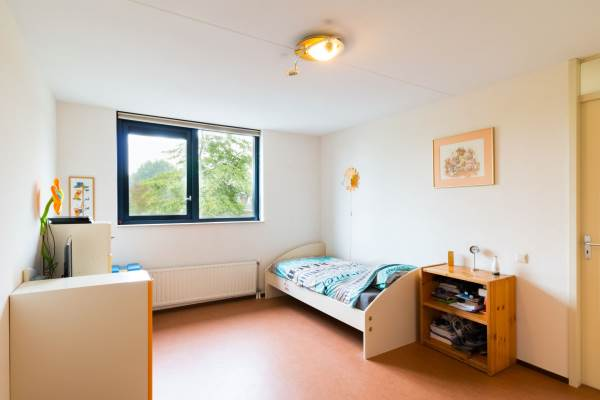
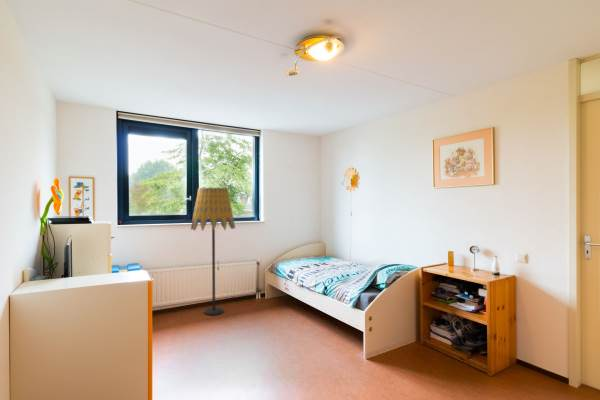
+ floor lamp (213, 250)
